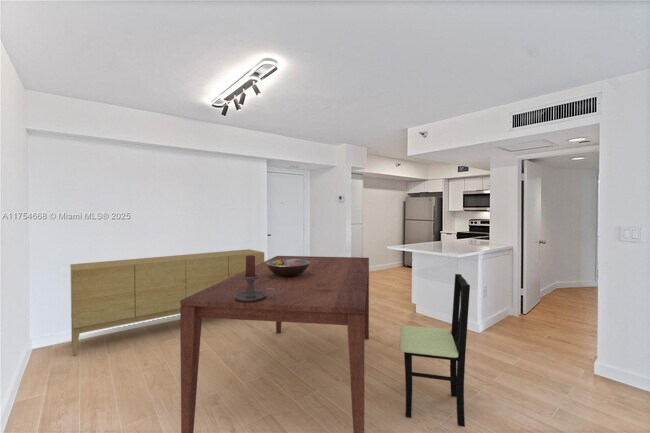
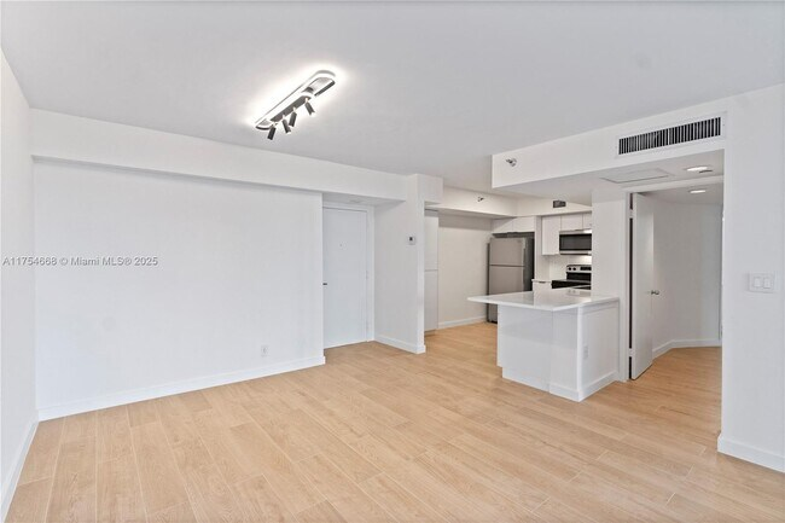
- sideboard (180, 291)
- candle holder (255, 276)
- dining chair (431, 341)
- fruit bowl (288, 266)
- dining table (304, 322)
